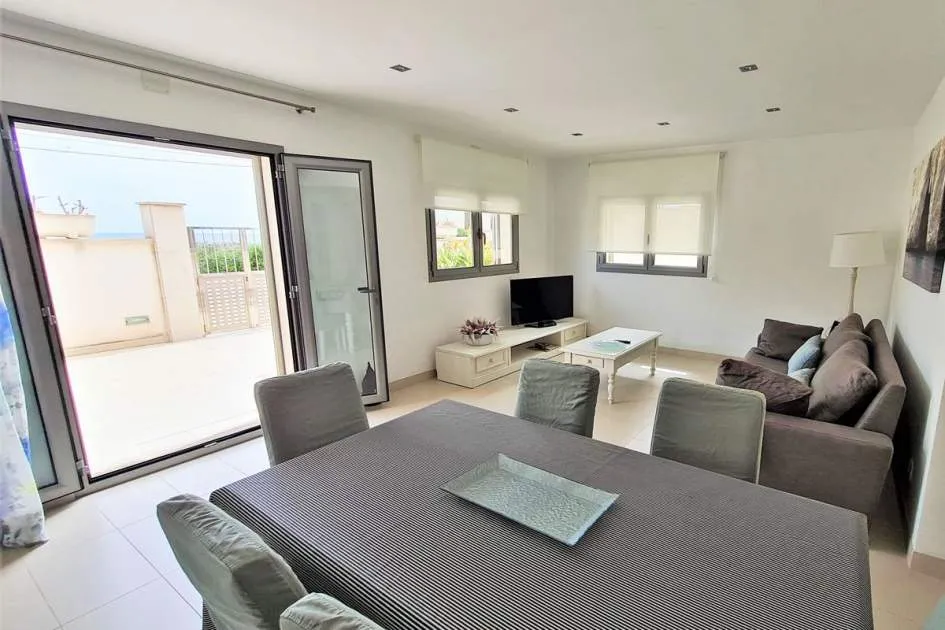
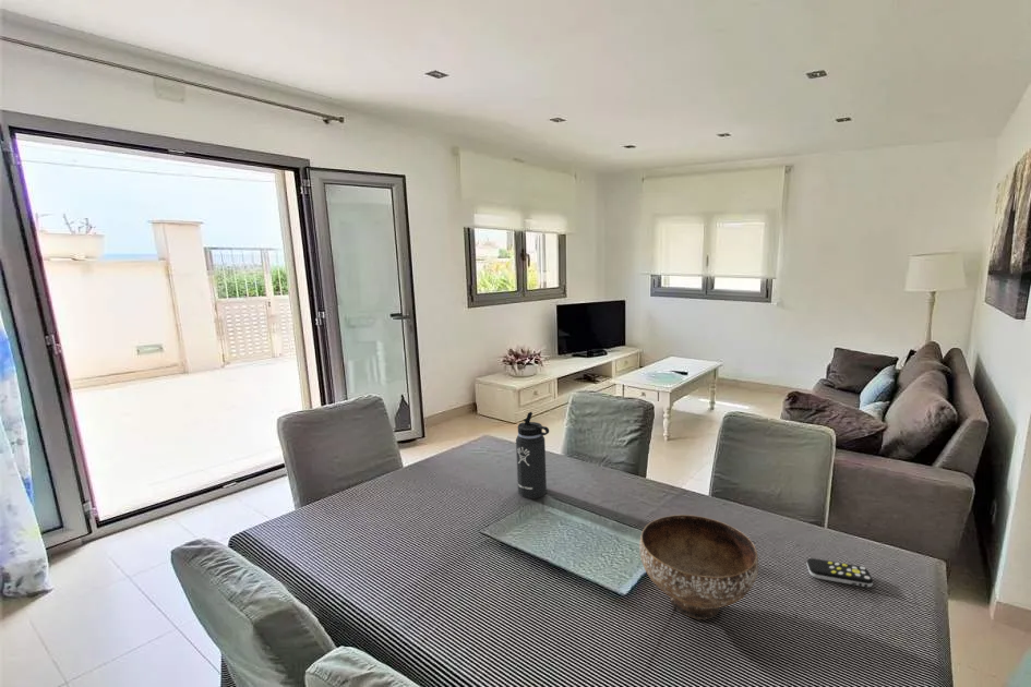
+ thermos bottle (534, 453)
+ bowl (696, 572)
+ remote control (838, 571)
